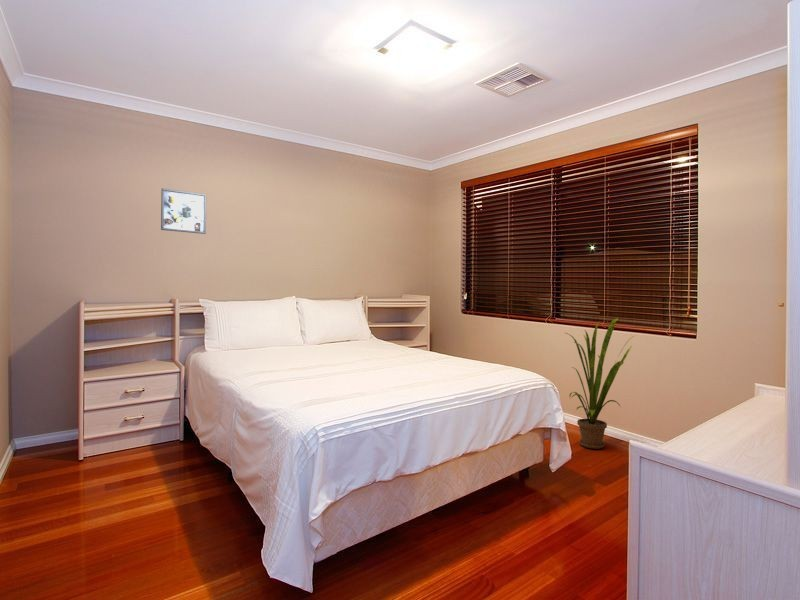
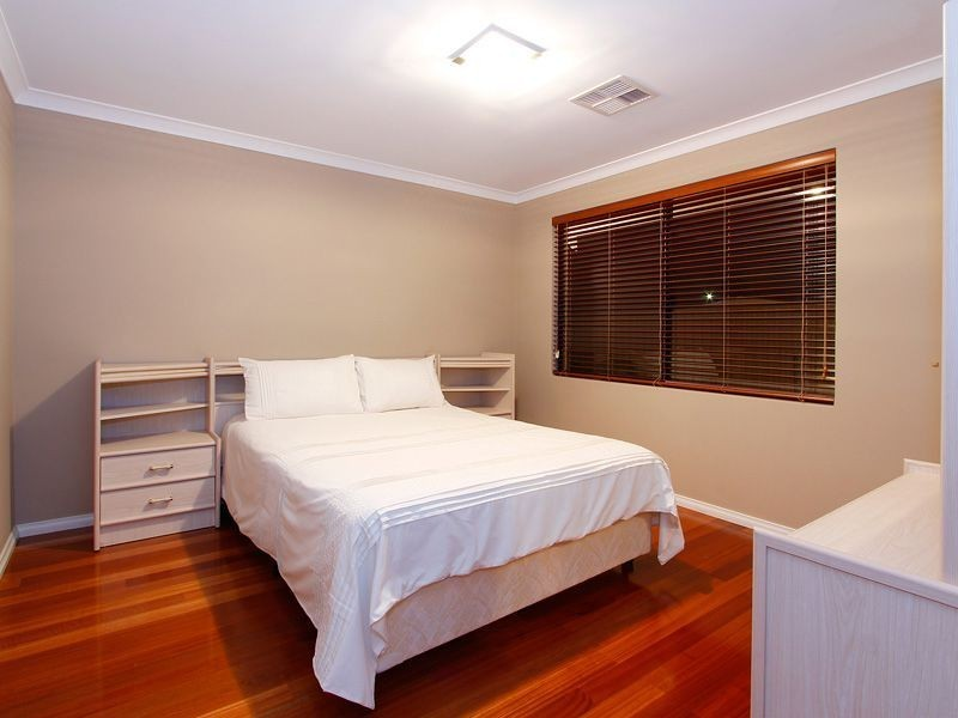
- house plant (593, 380)
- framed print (184, 211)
